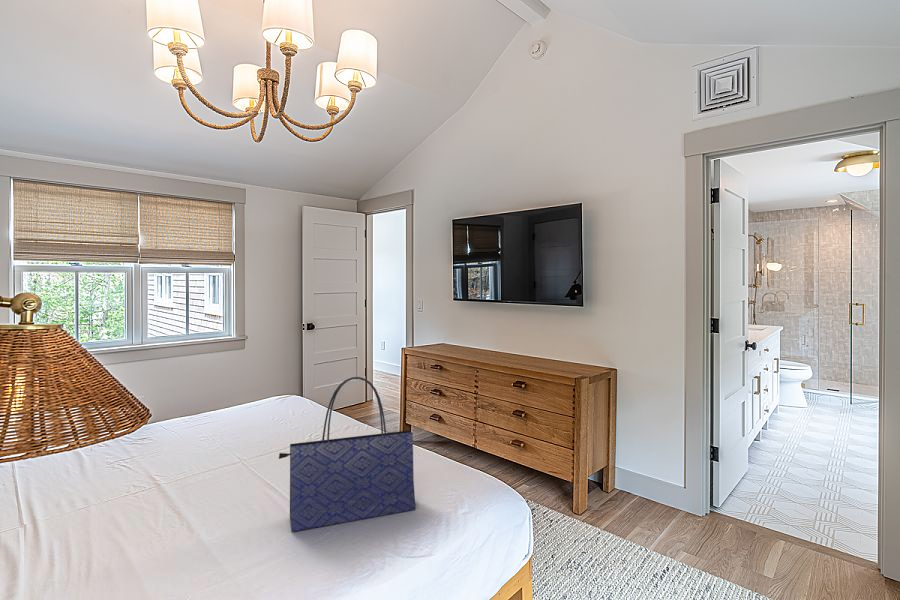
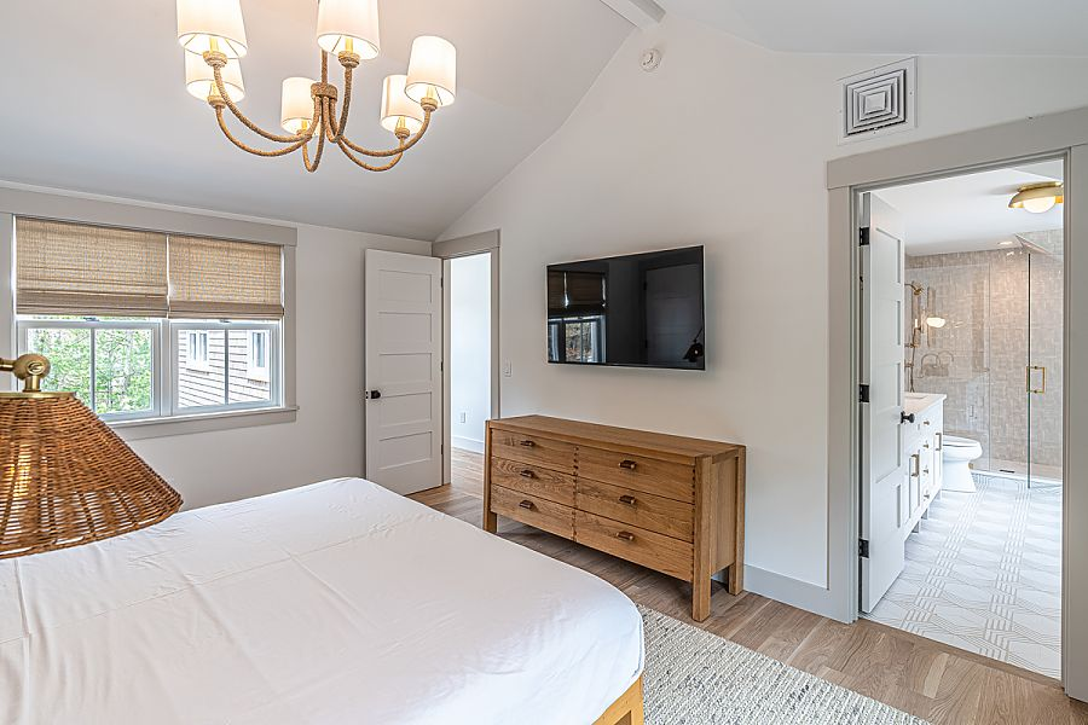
- tote bag (348, 445)
